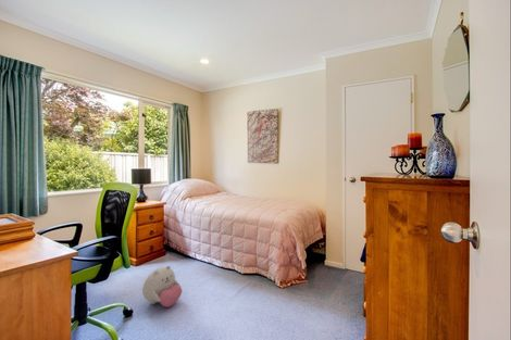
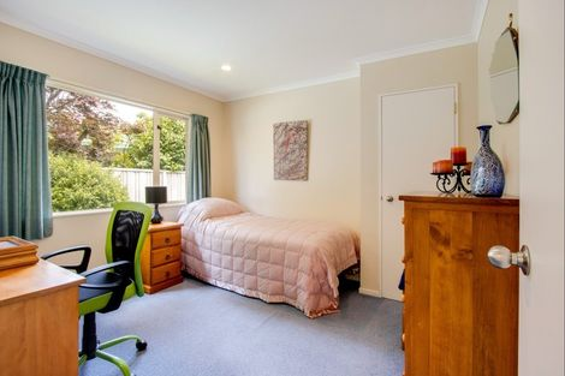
- plush toy (162, 286)
